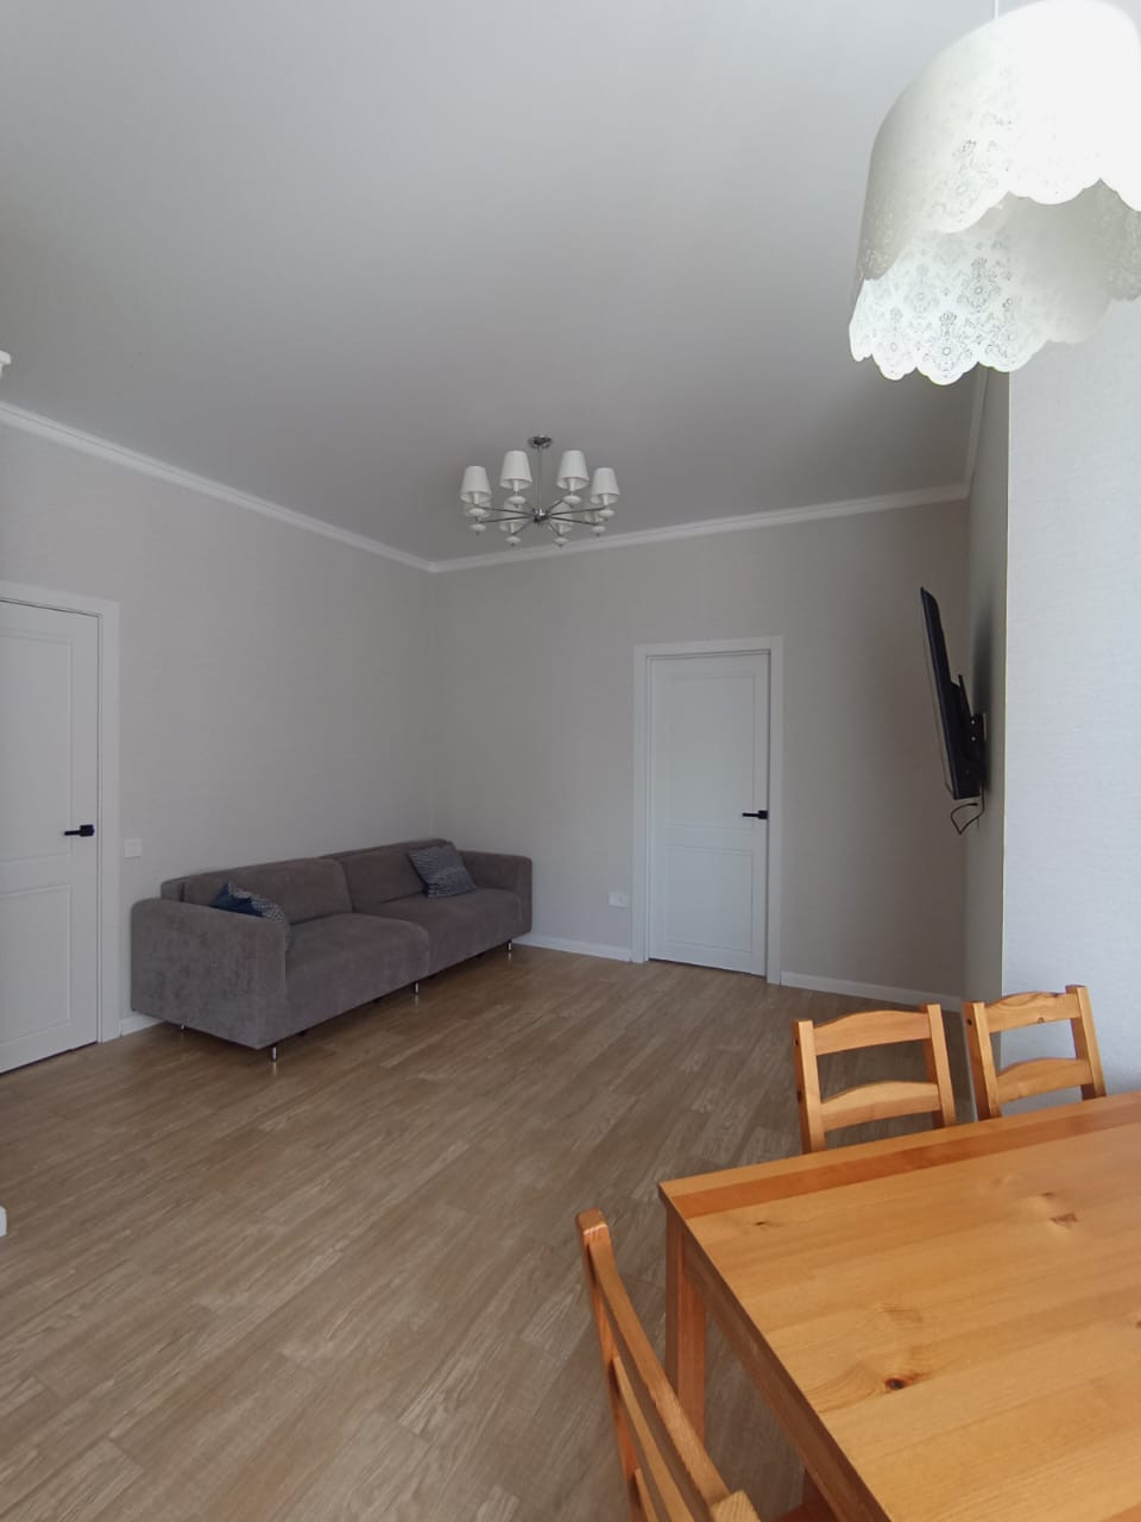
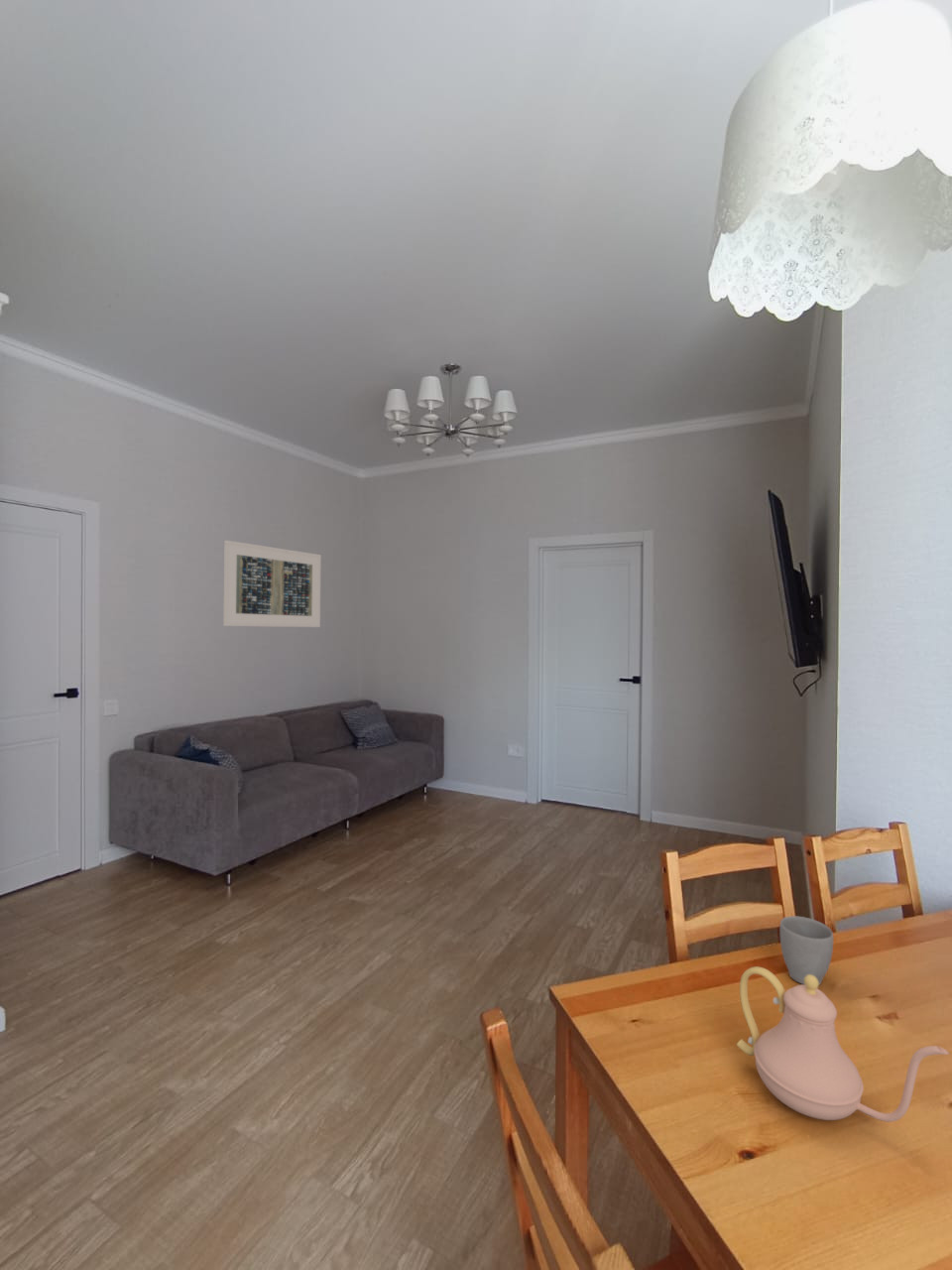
+ mug (807, 949)
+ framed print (276, 587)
+ teapot (830, 1046)
